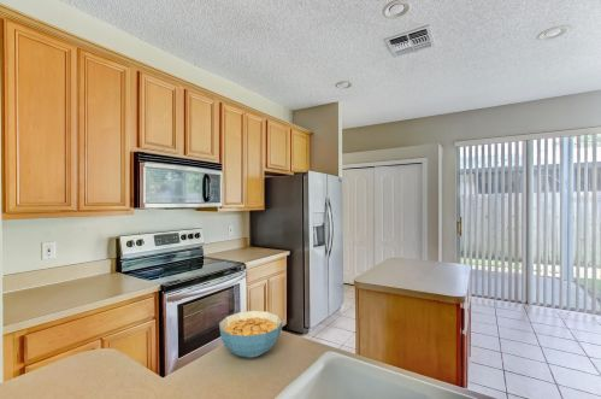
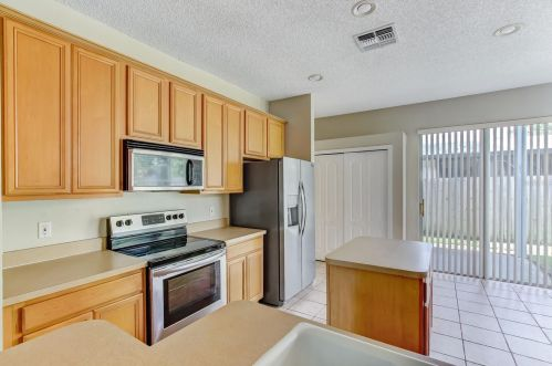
- cereal bowl (251, 338)
